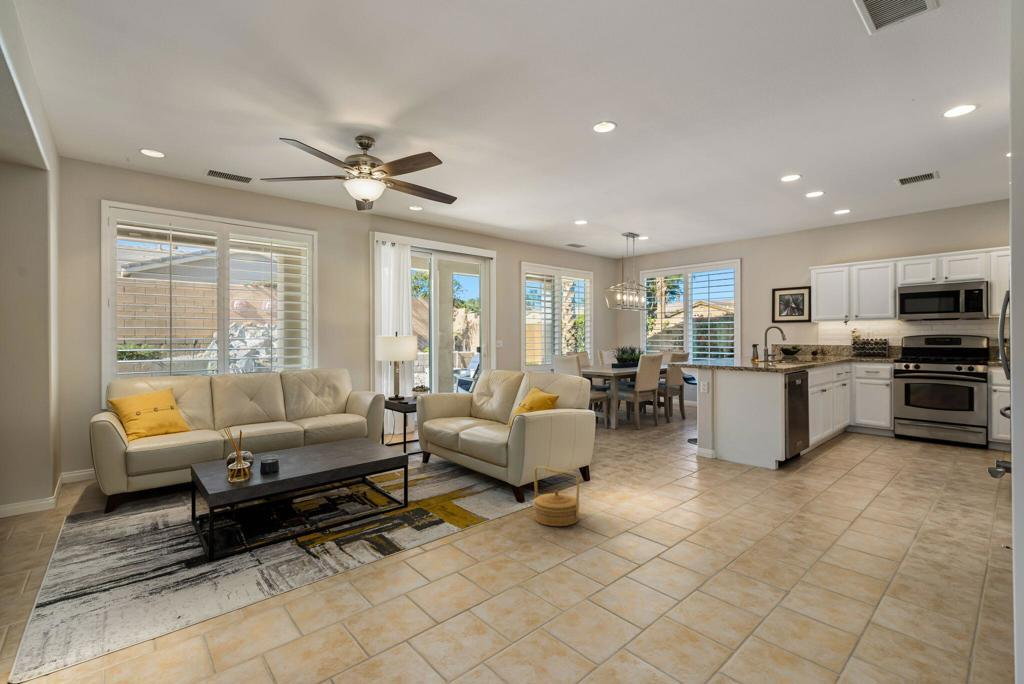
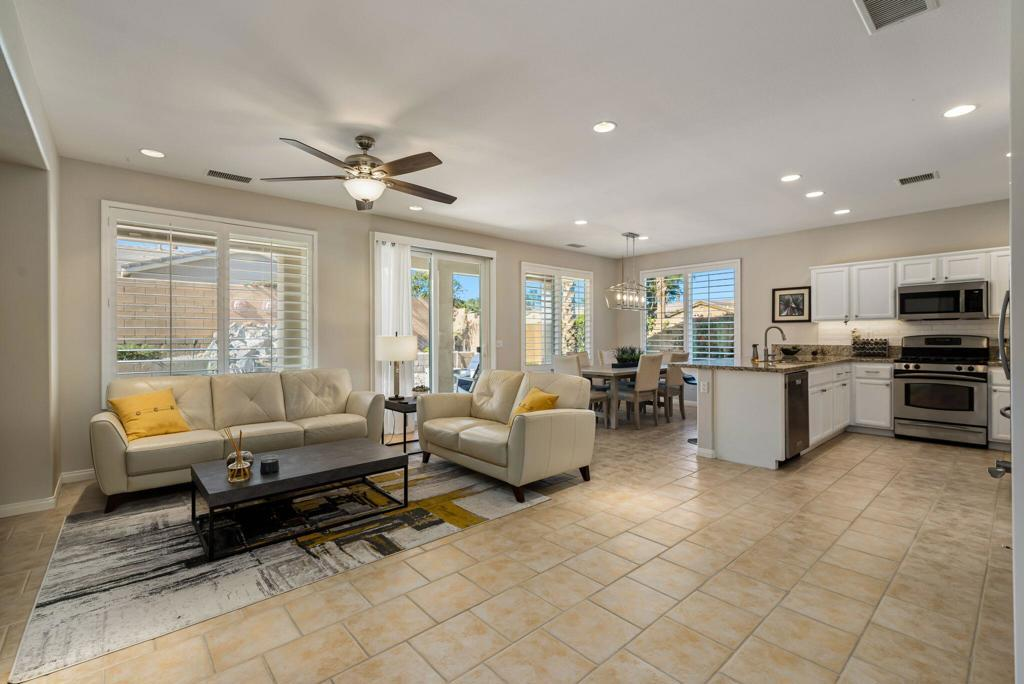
- basket (556, 493)
